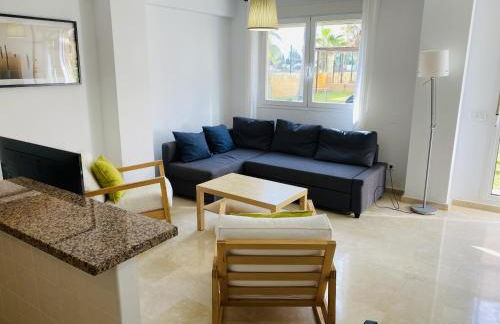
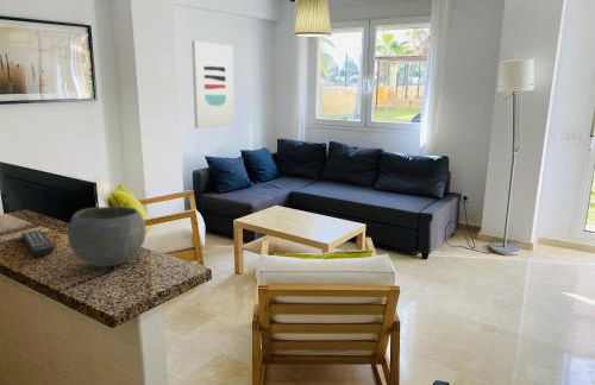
+ bowl (107, 236)
+ wall art (214, 86)
+ remote control (37, 241)
